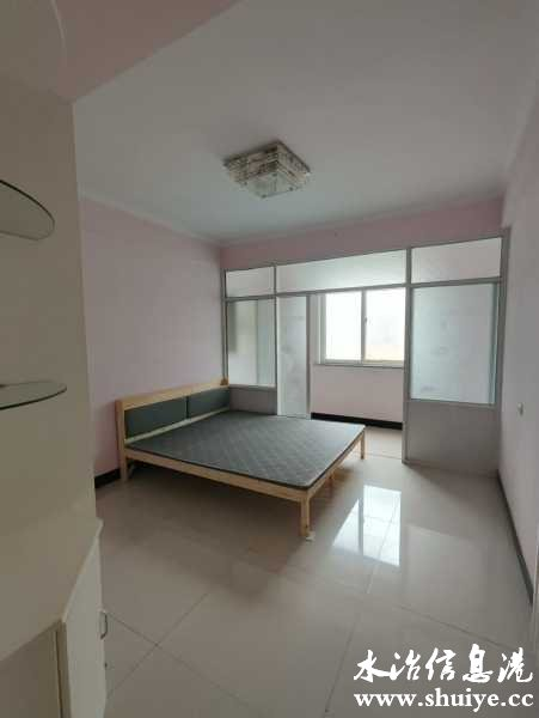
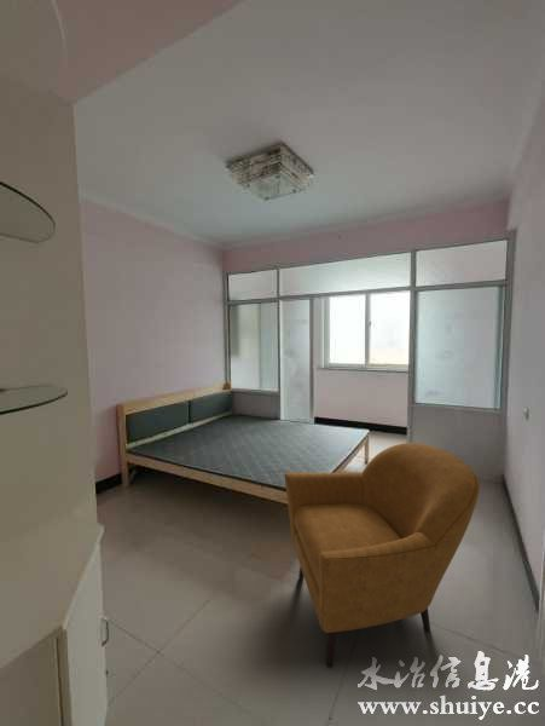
+ armchair (376, 532)
